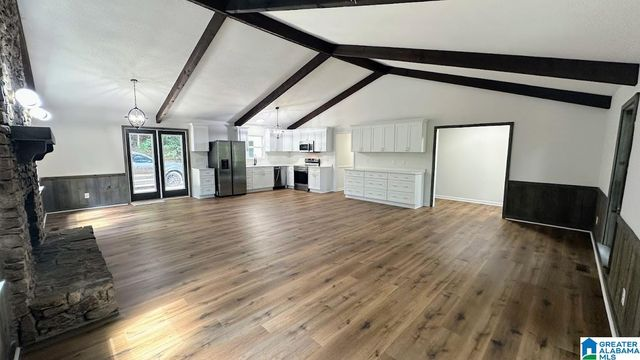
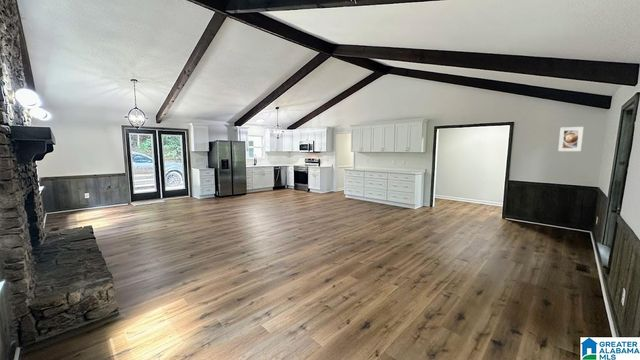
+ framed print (570, 139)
